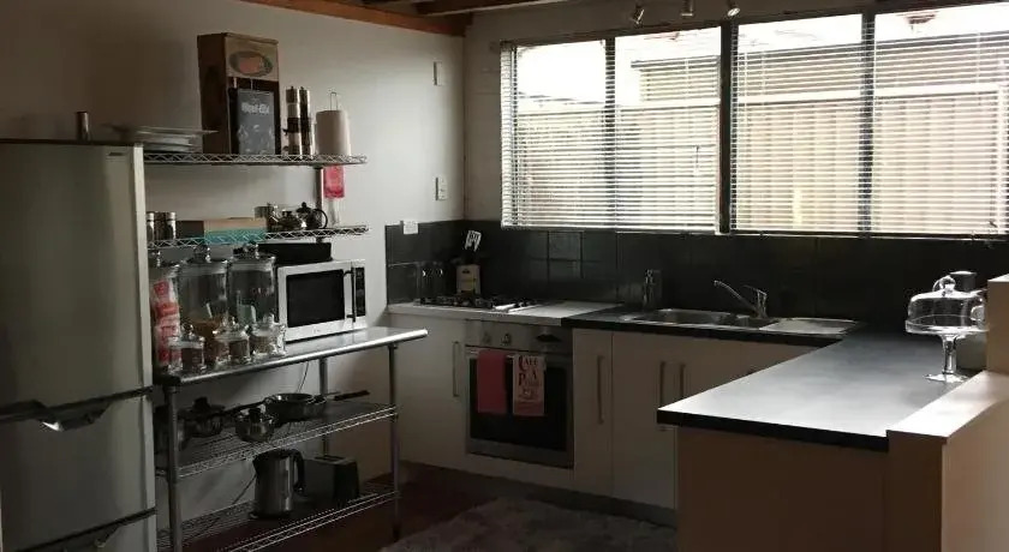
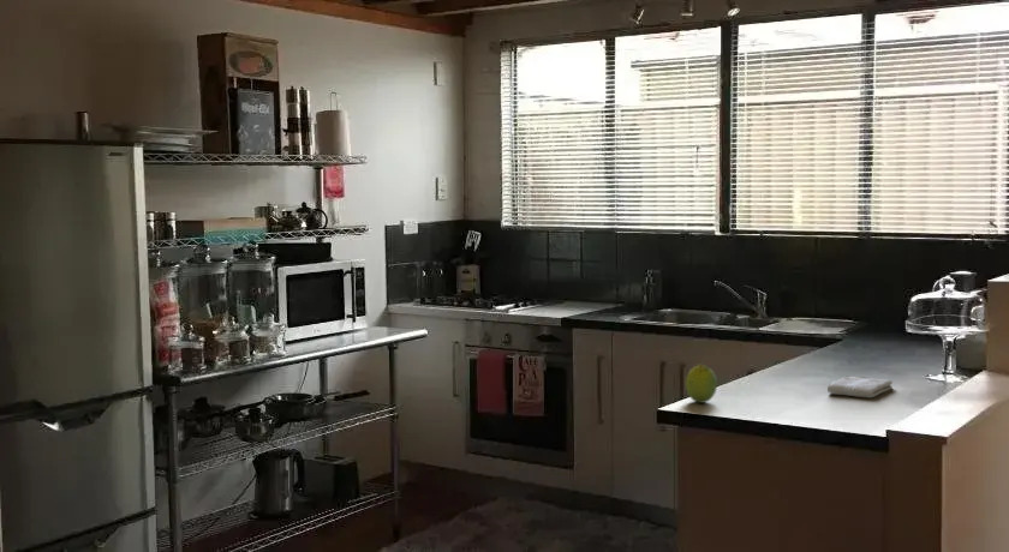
+ washcloth (860, 385)
+ fruit (700, 383)
